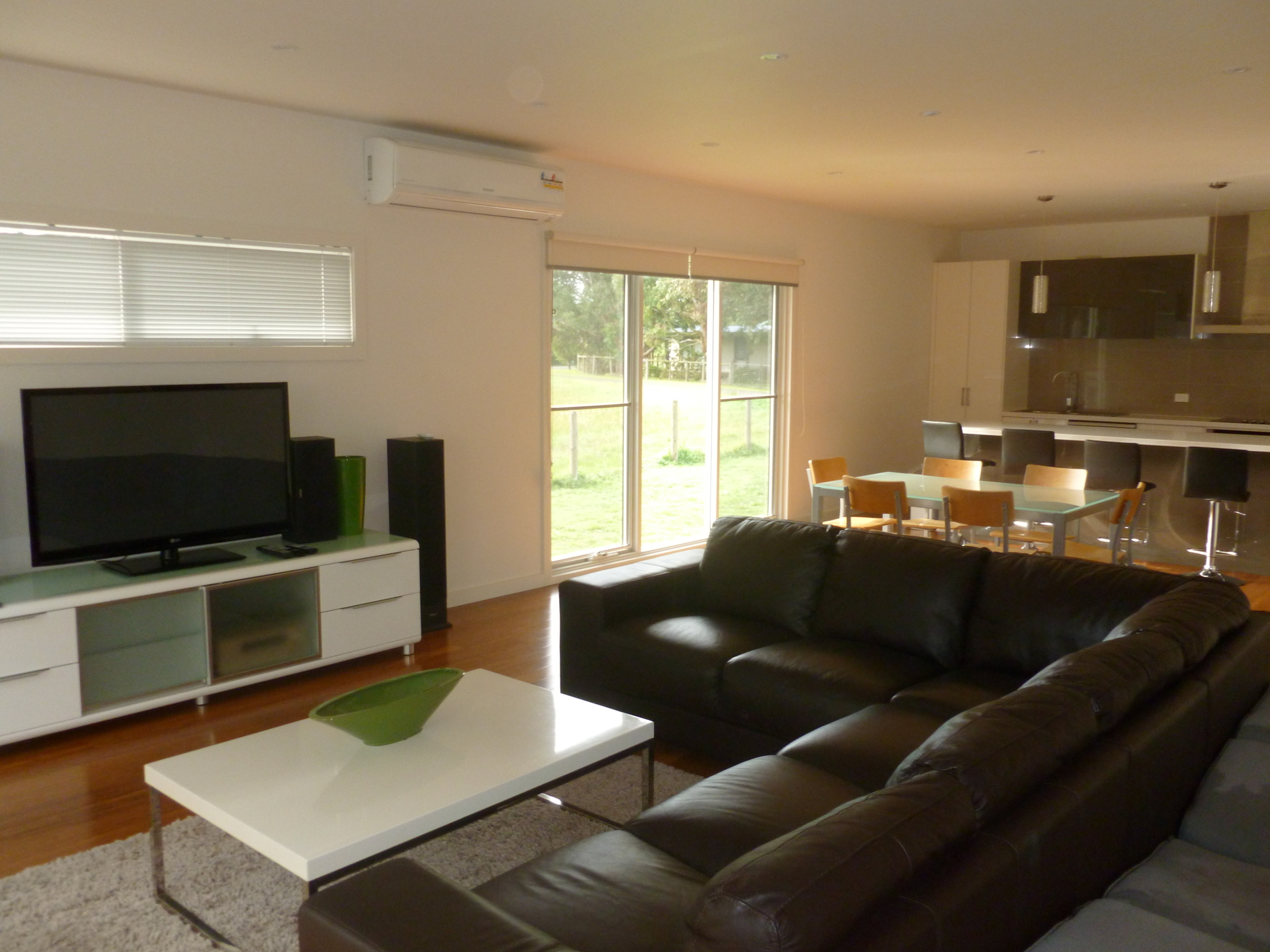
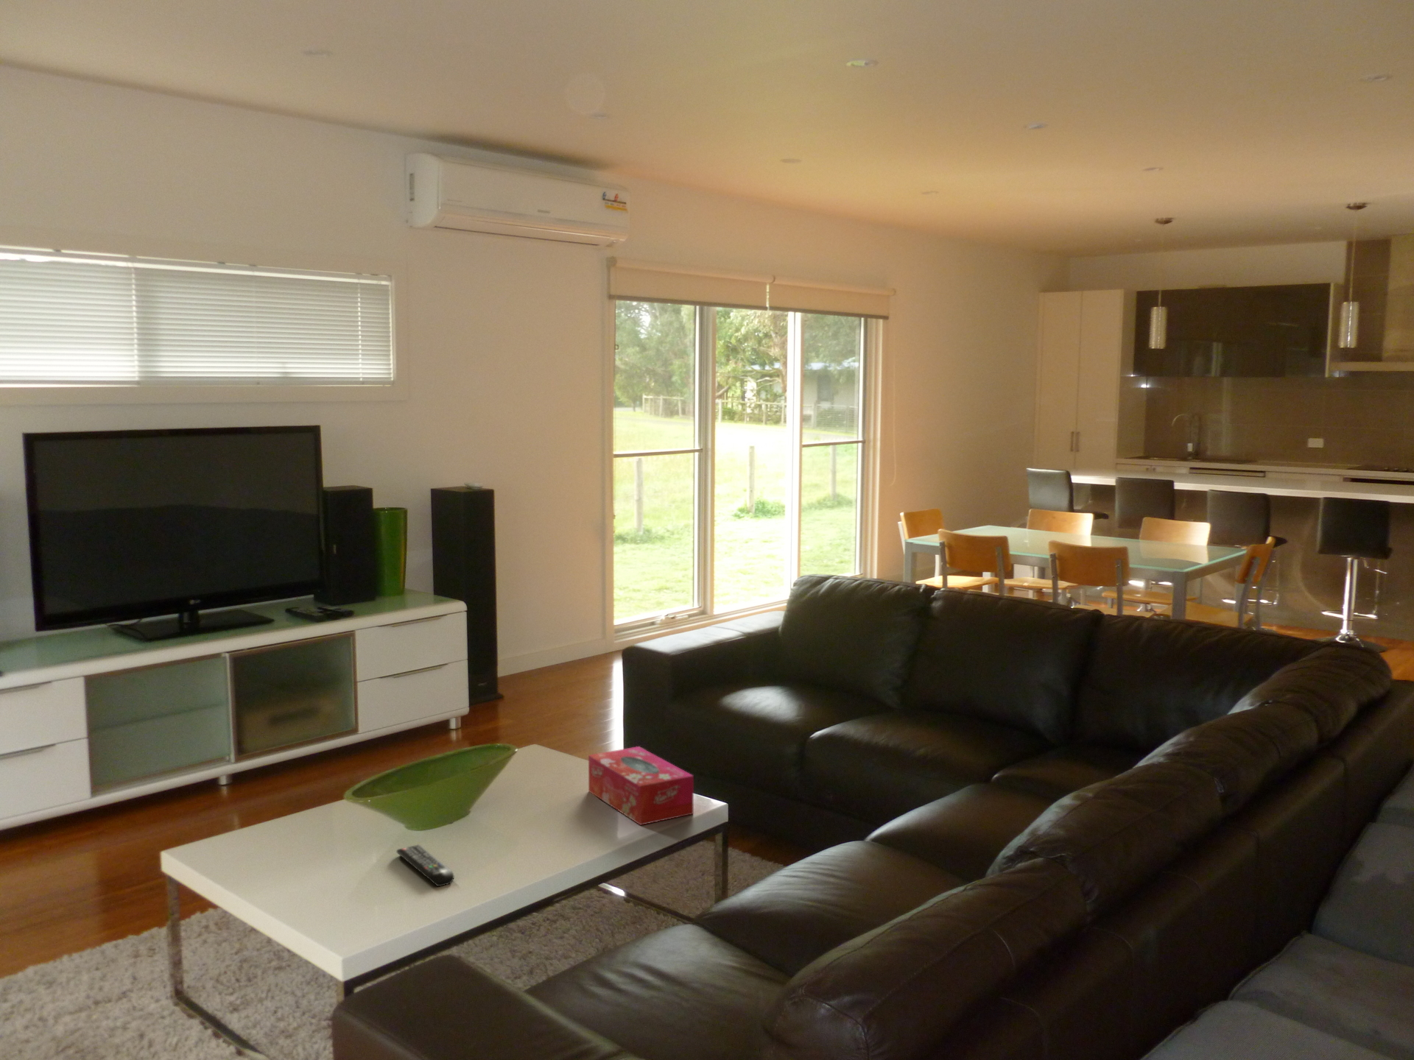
+ tissue box (639, 783)
+ remote control (424, 863)
